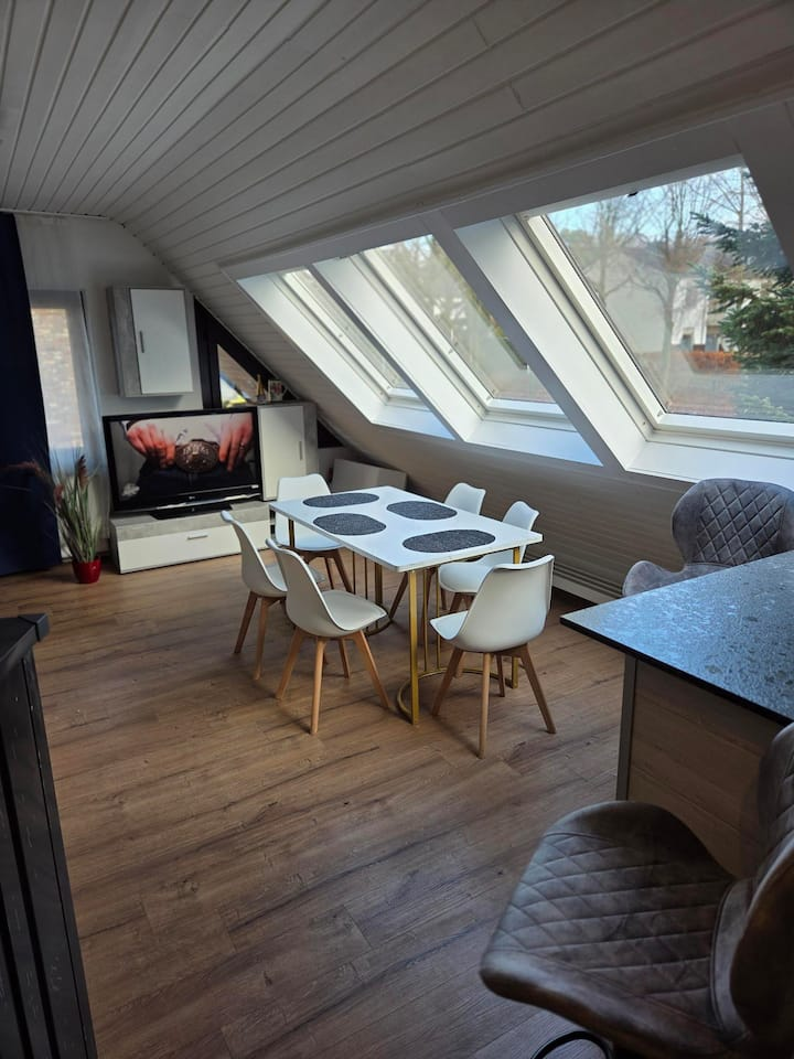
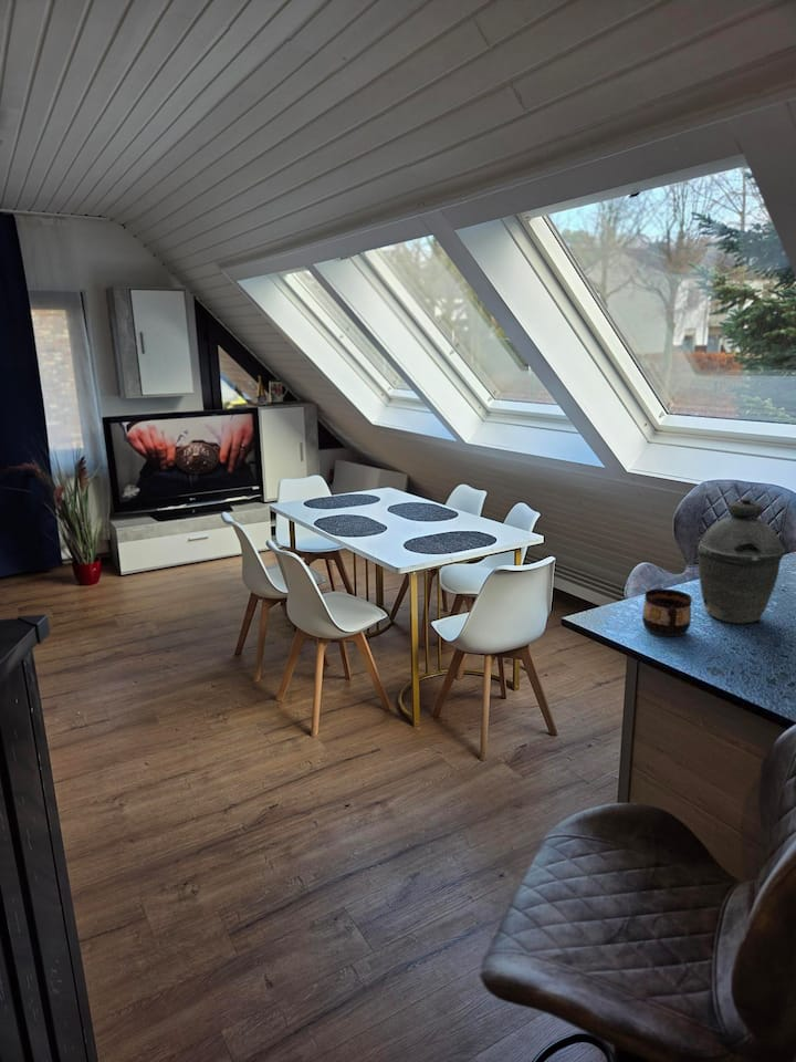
+ cup (664, 613)
+ kettle (739, 558)
